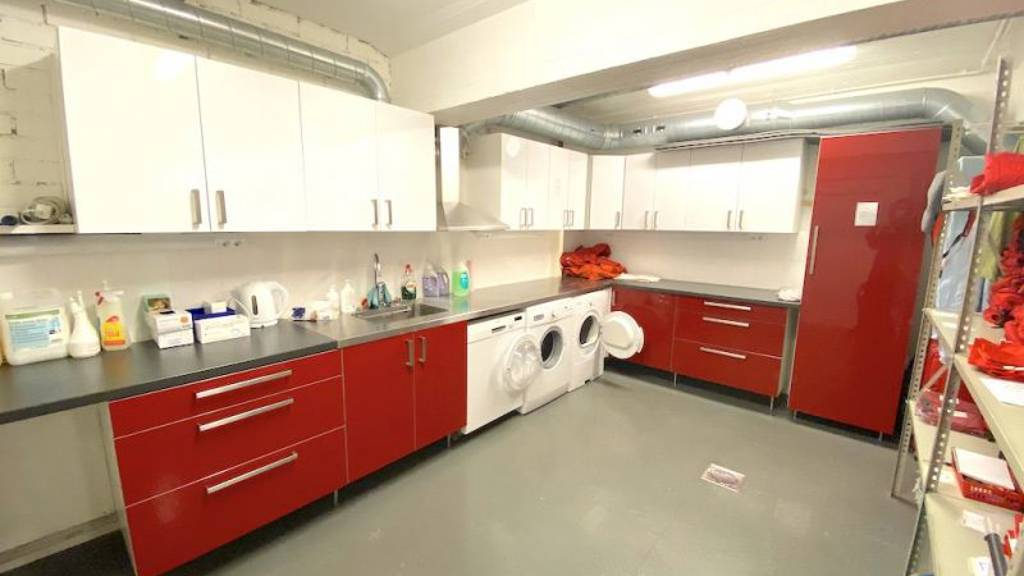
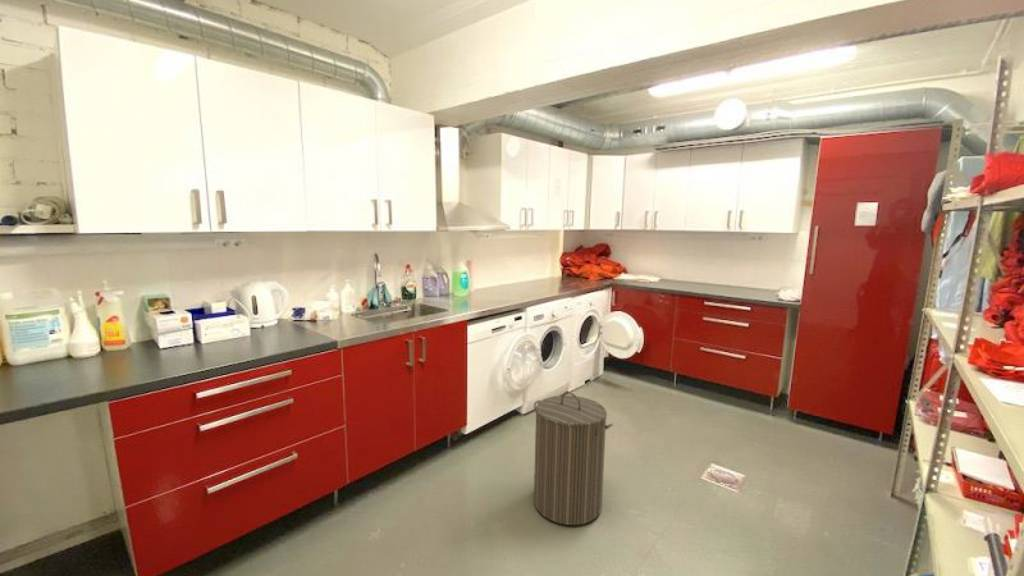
+ laundry hamper (569, 448)
